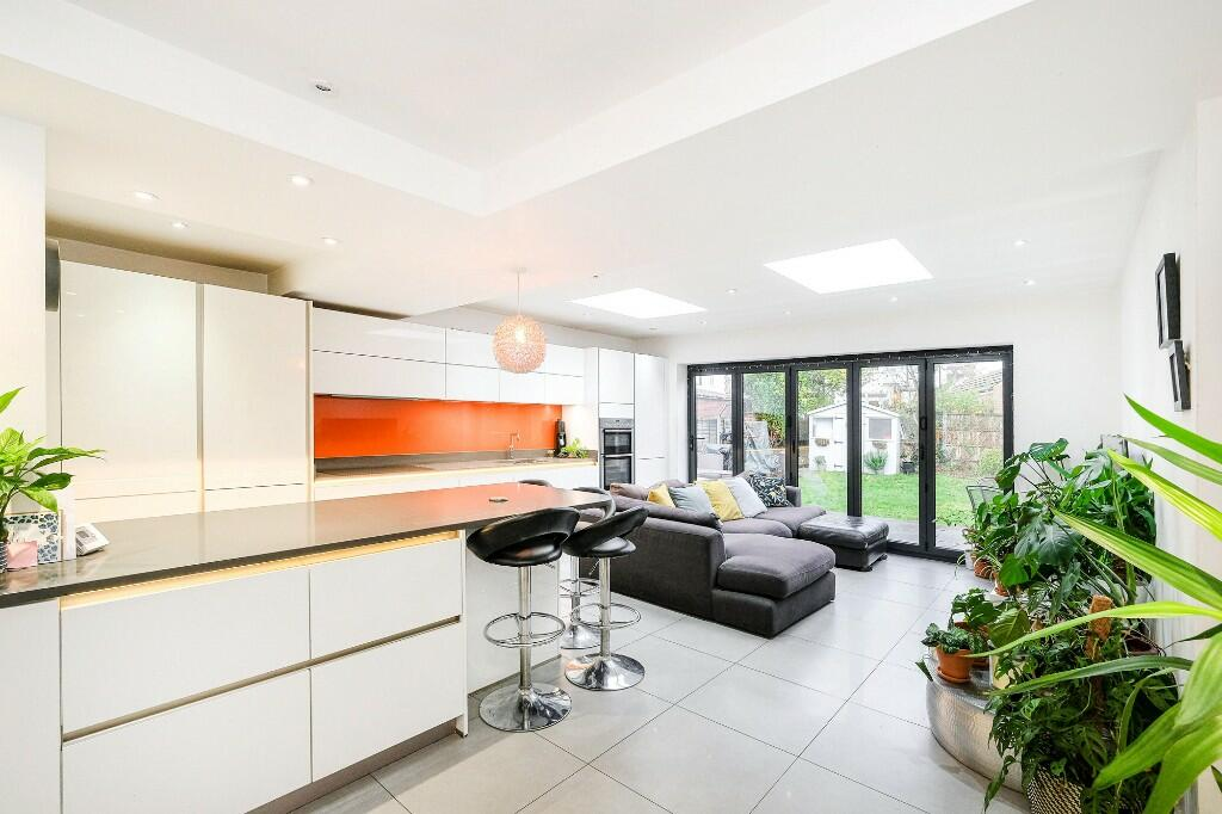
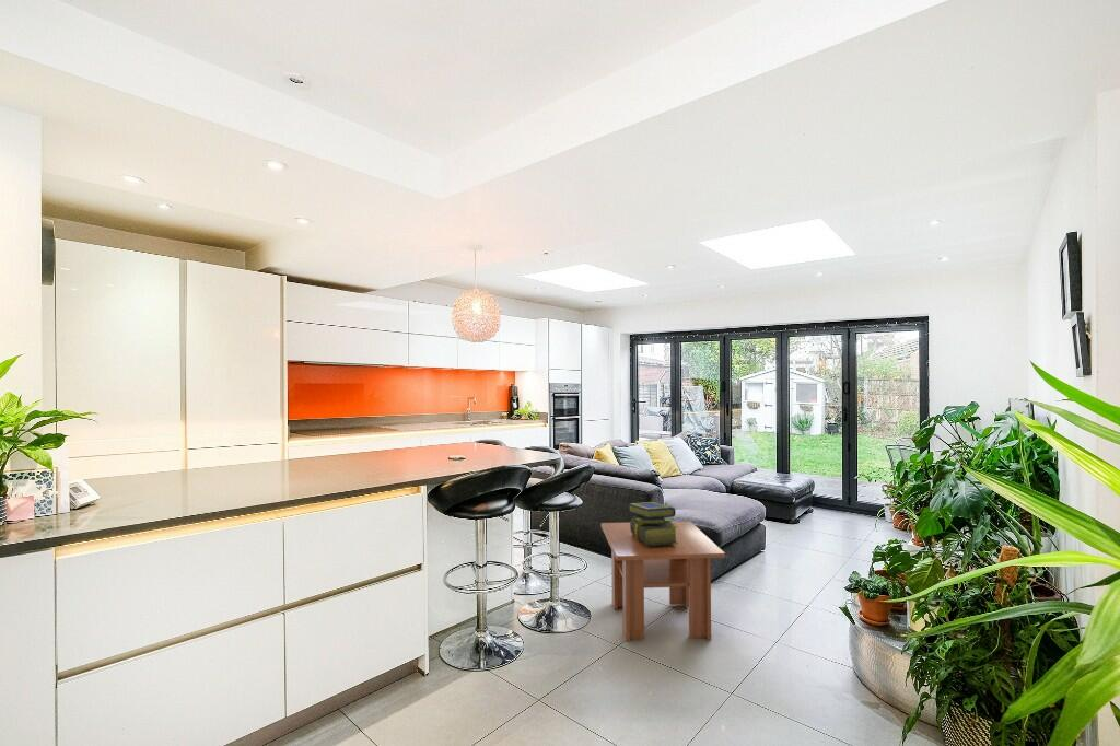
+ stack of books (651, 521)
+ coffee table (657, 578)
